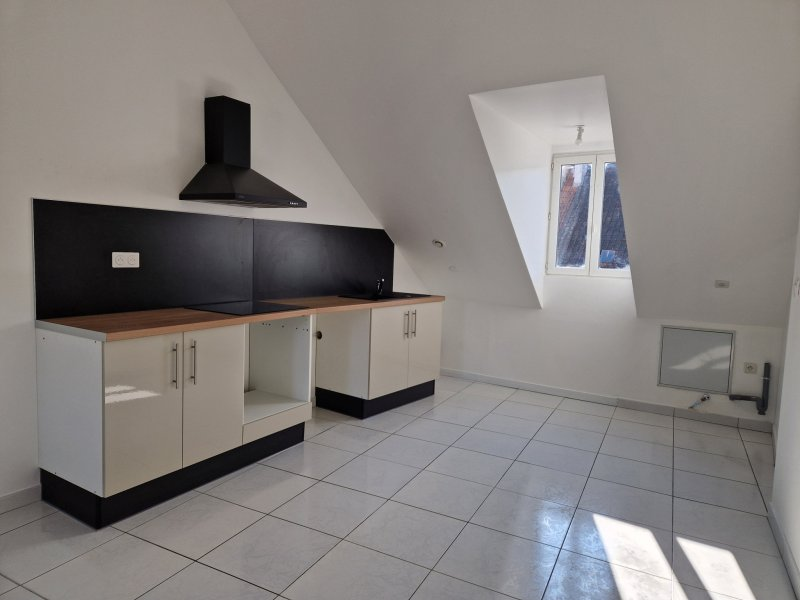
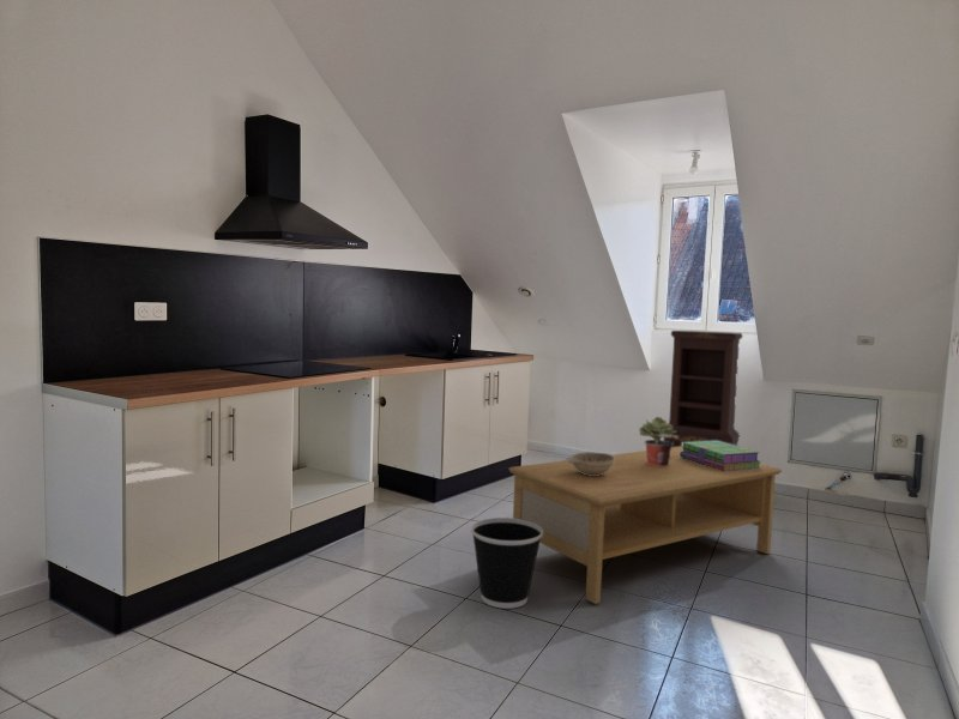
+ cabinet (702, 407)
+ potted plant (657, 440)
+ decorative bowl (591, 464)
+ coffee table (646, 510)
+ stack of books (719, 454)
+ wastebasket (505, 563)
